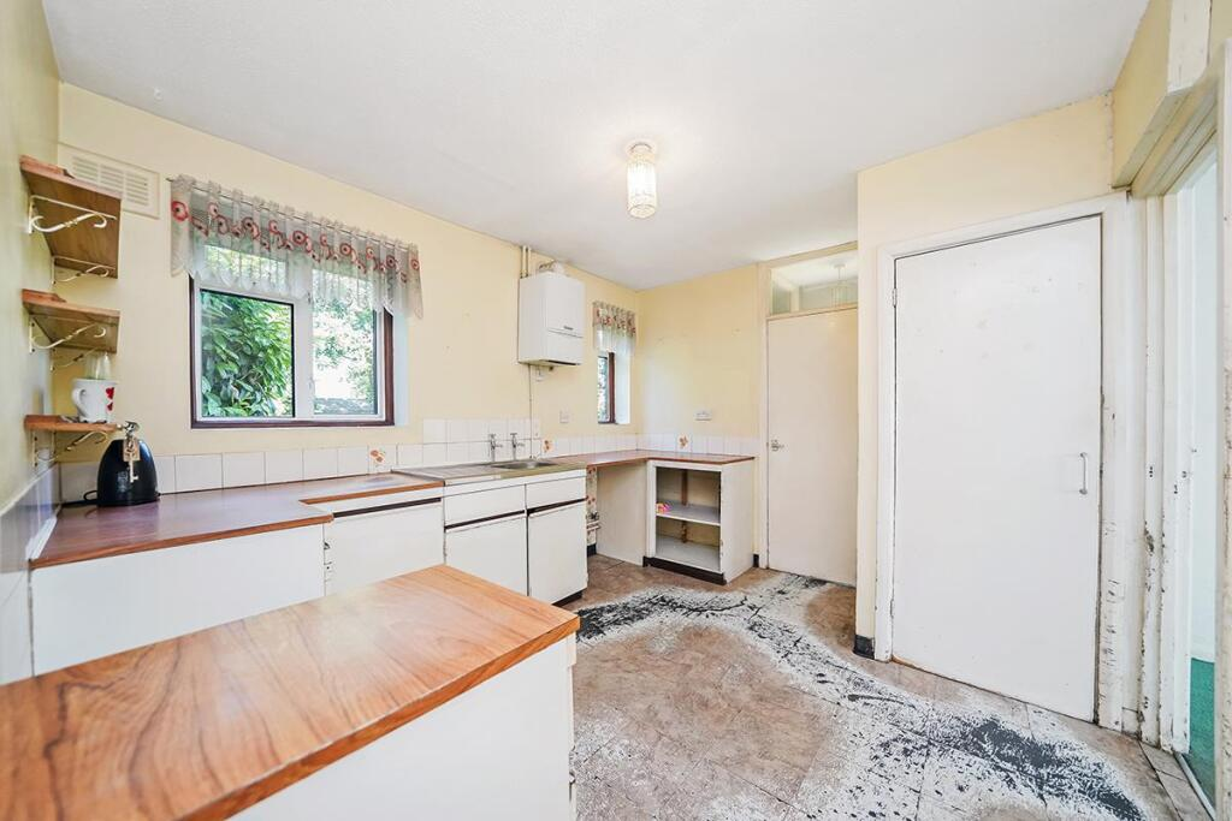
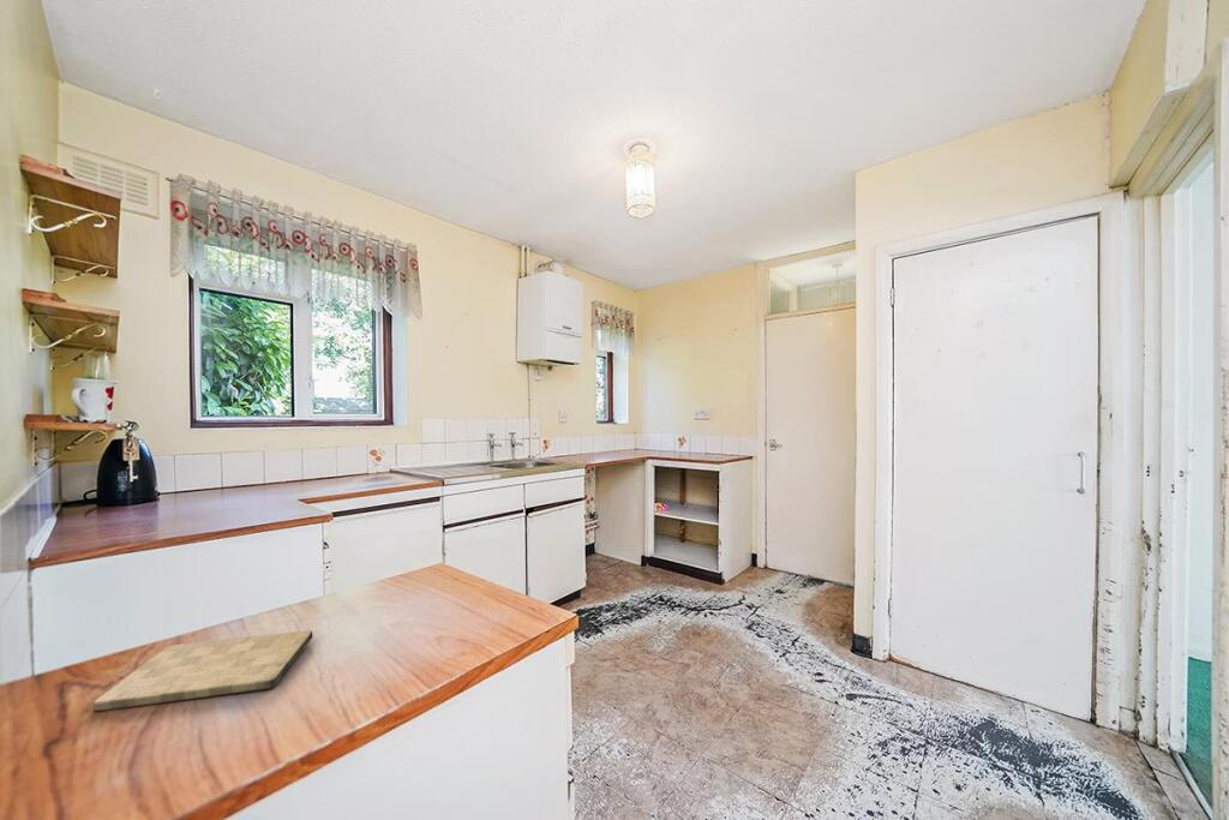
+ cutting board (217, 665)
